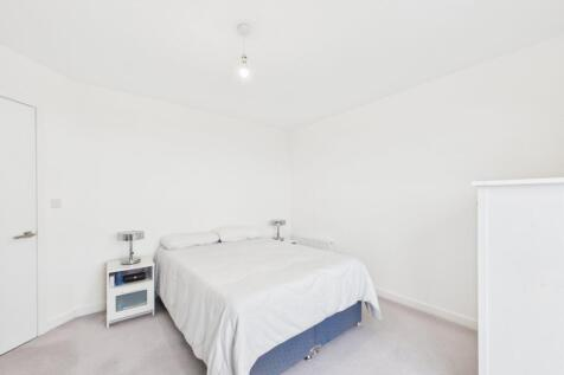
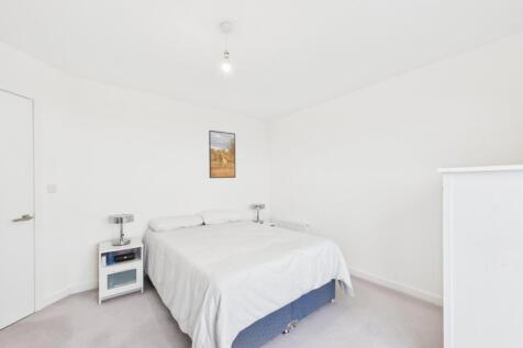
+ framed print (222, 155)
